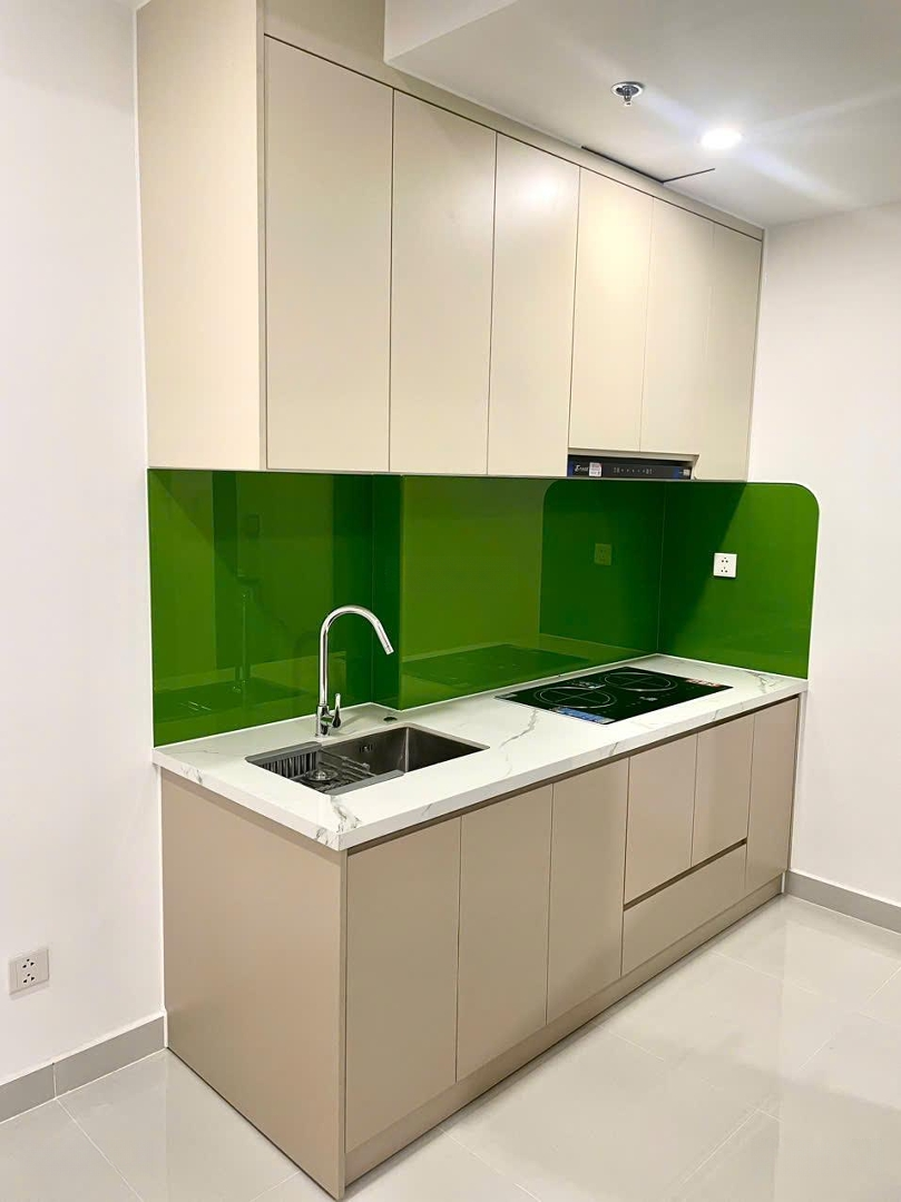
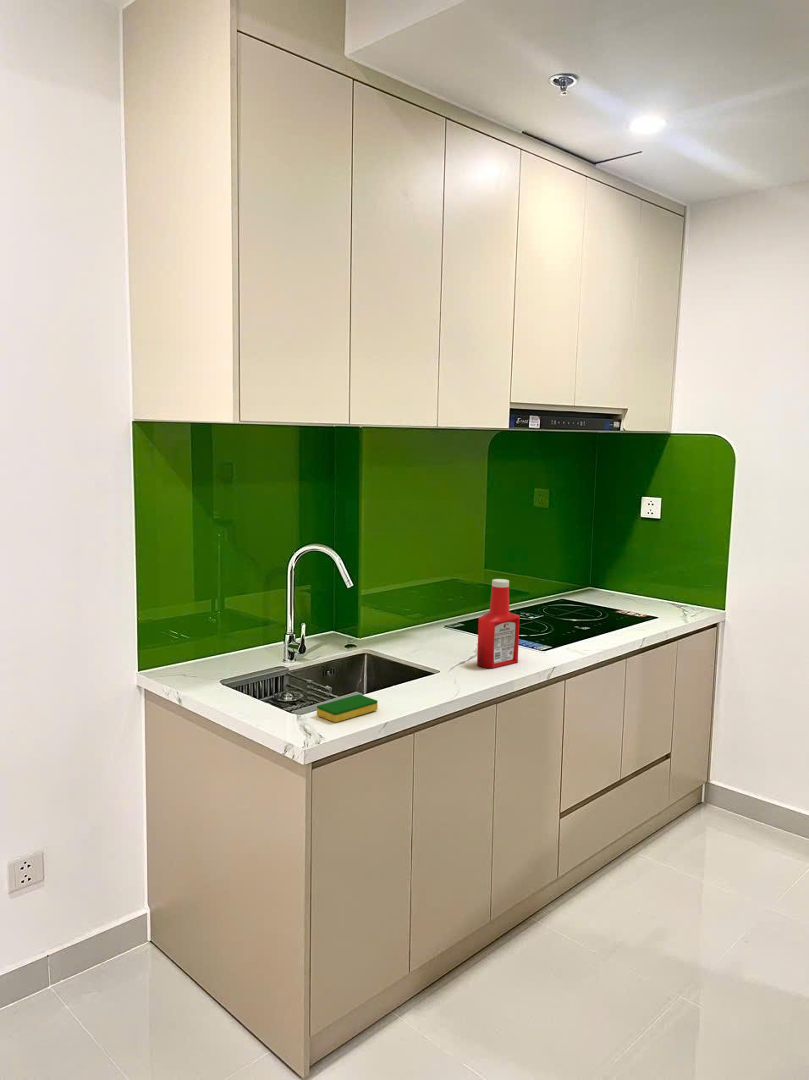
+ dish sponge (347, 707)
+ soap bottle (499, 621)
